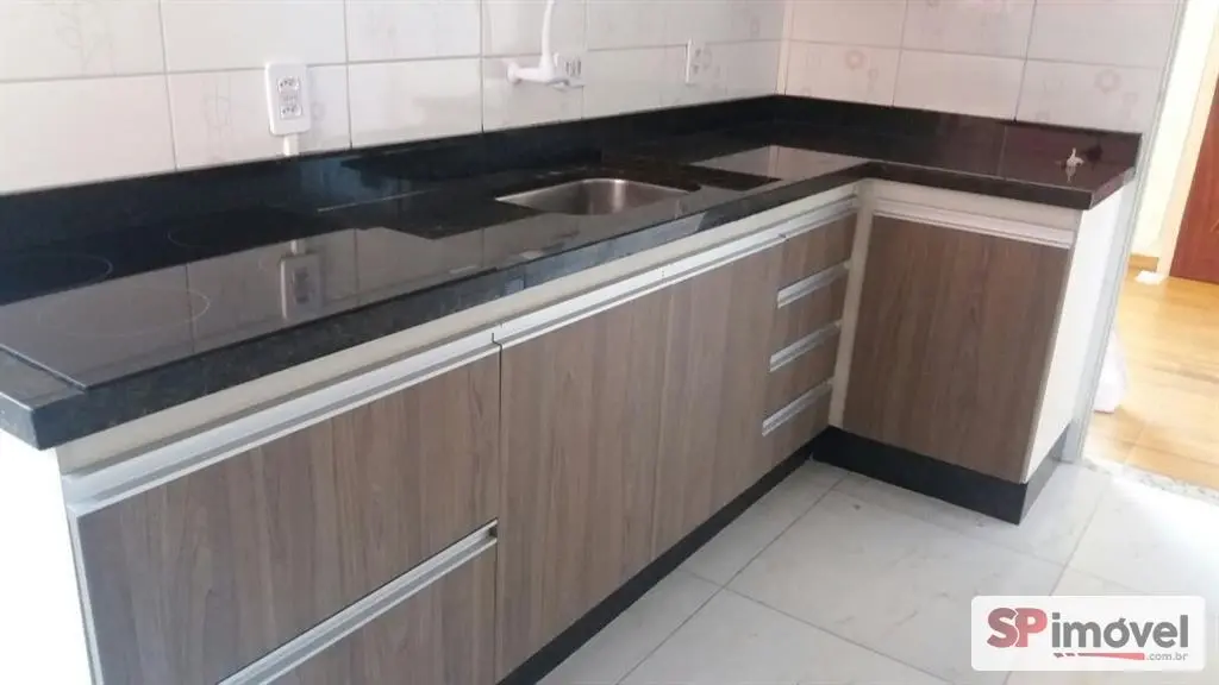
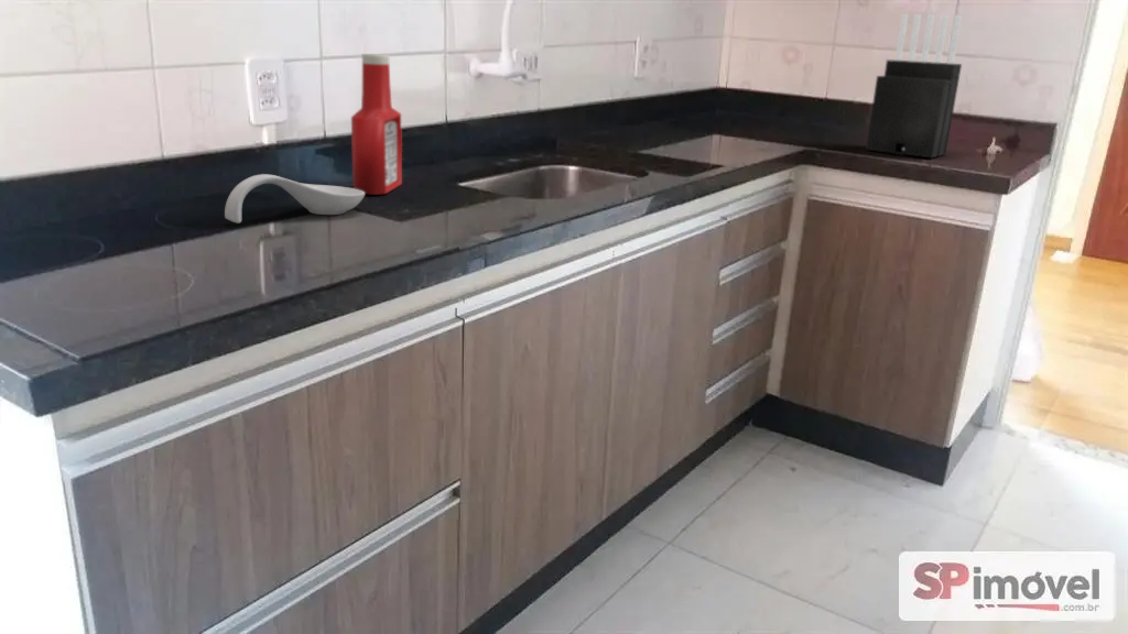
+ knife block (914, 85)
+ soap bottle (377, 122)
+ spoon rest (297, 194)
